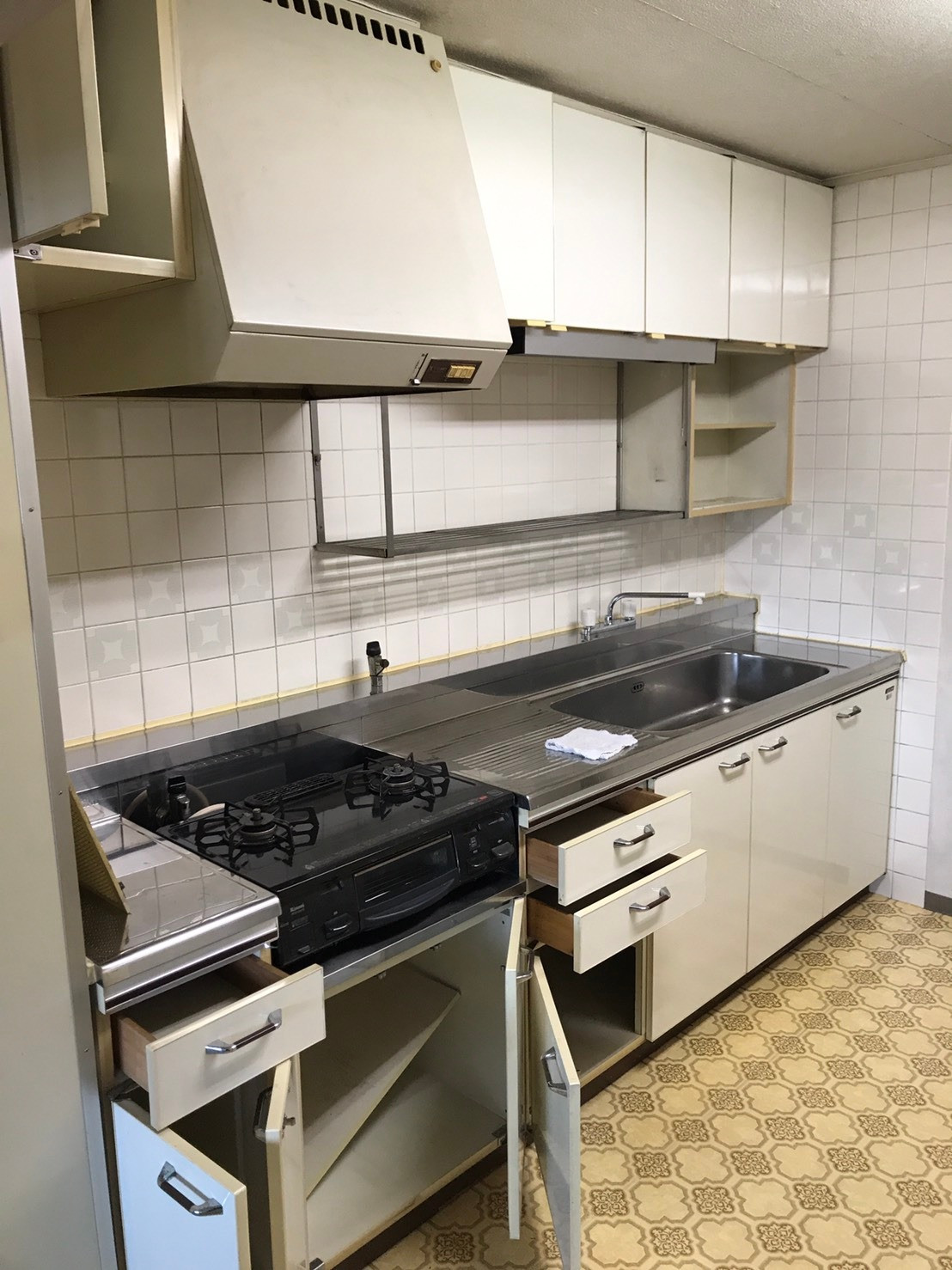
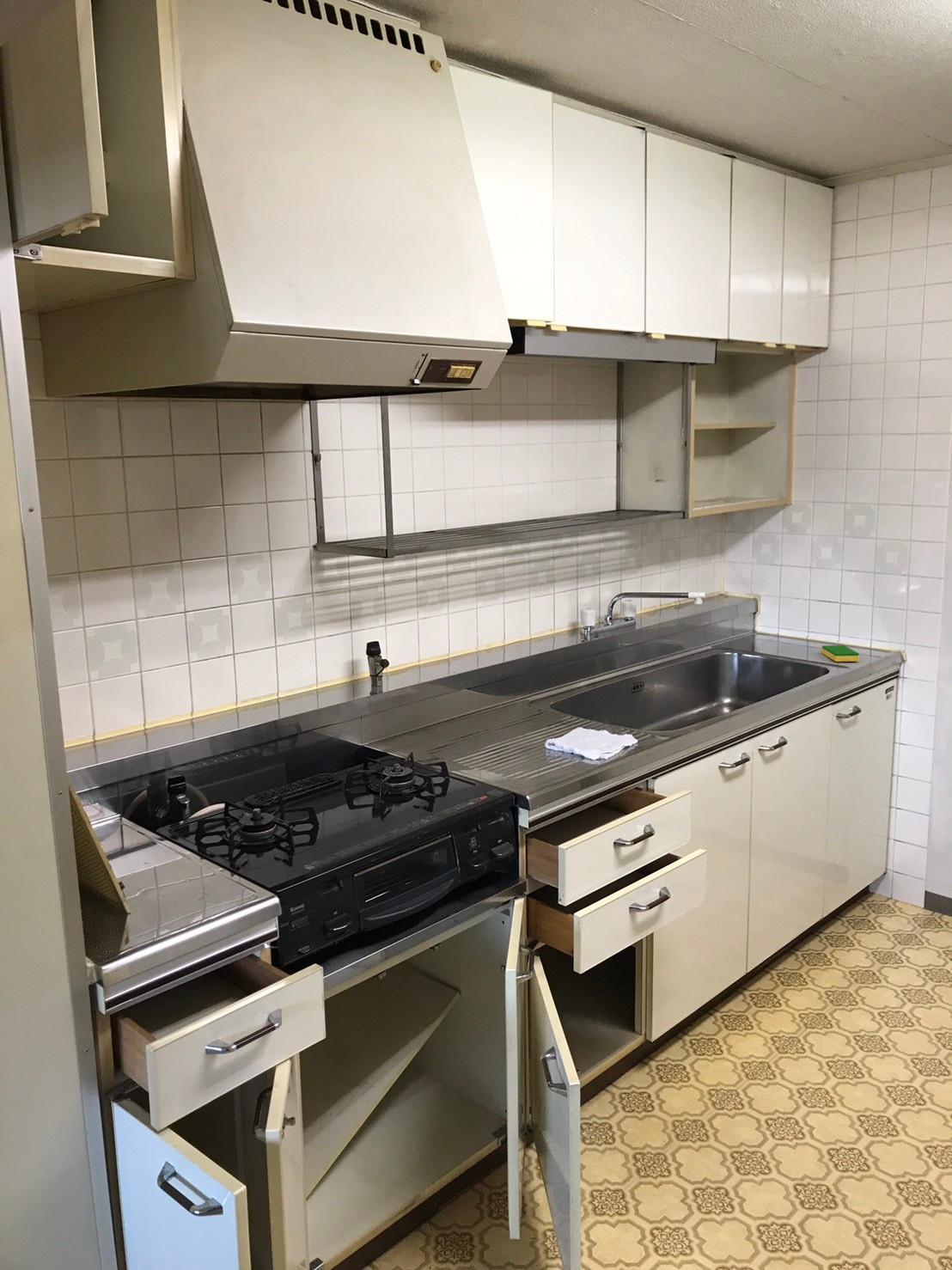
+ dish sponge (839, 653)
